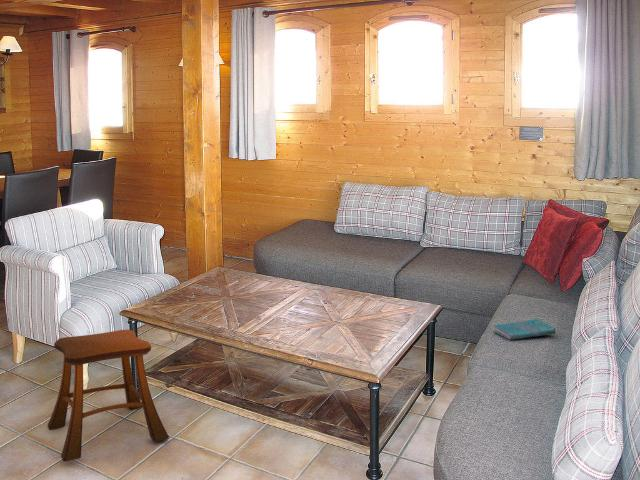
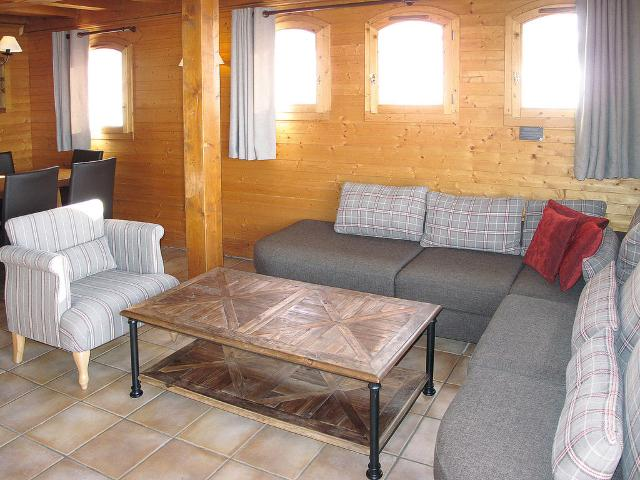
- cover (524, 329)
- stool (104, 386)
